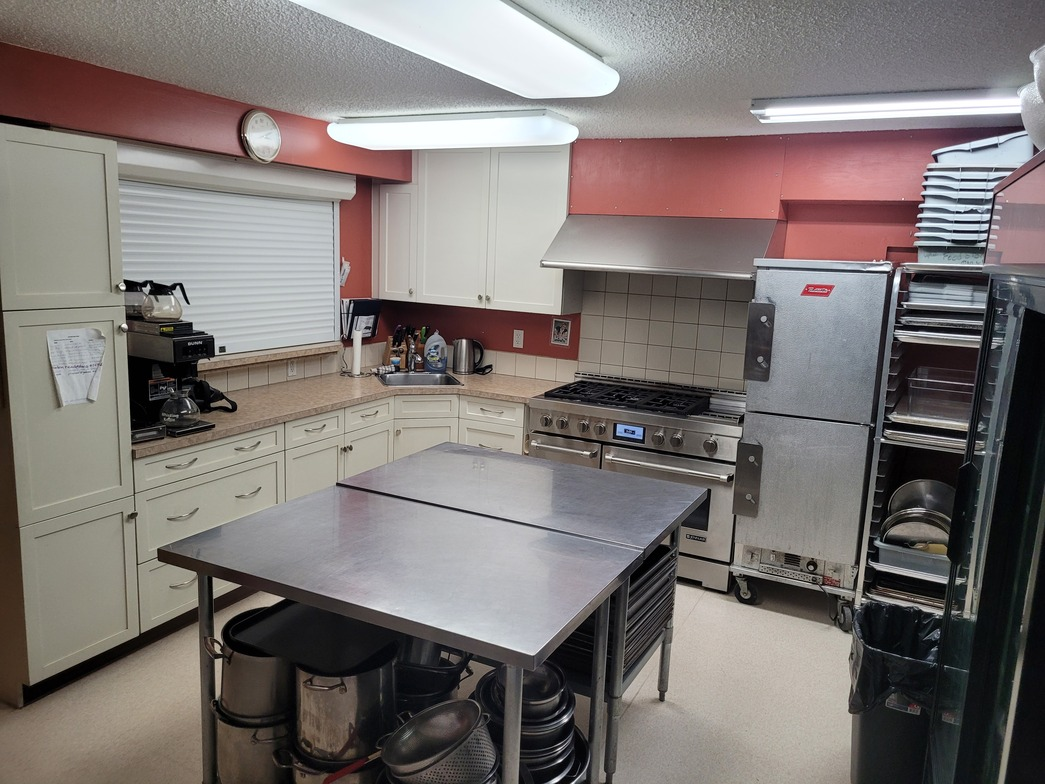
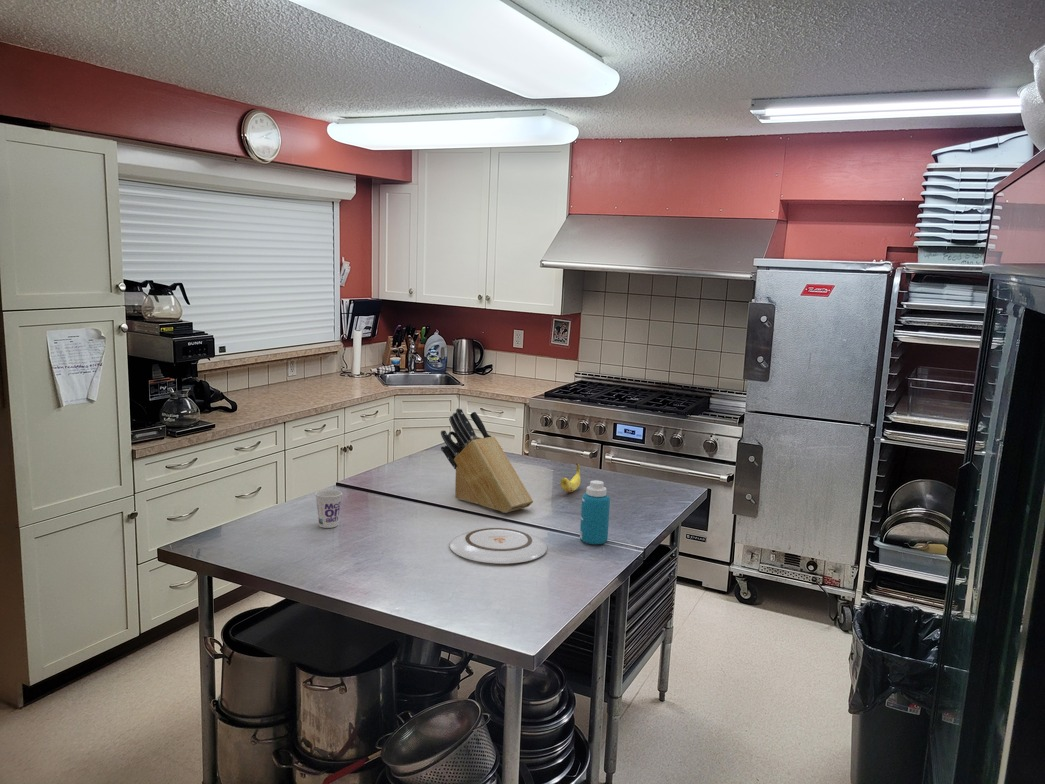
+ cup (328, 509)
+ knife block (485, 457)
+ plate (498, 542)
+ bottle (595, 511)
+ banana (571, 480)
